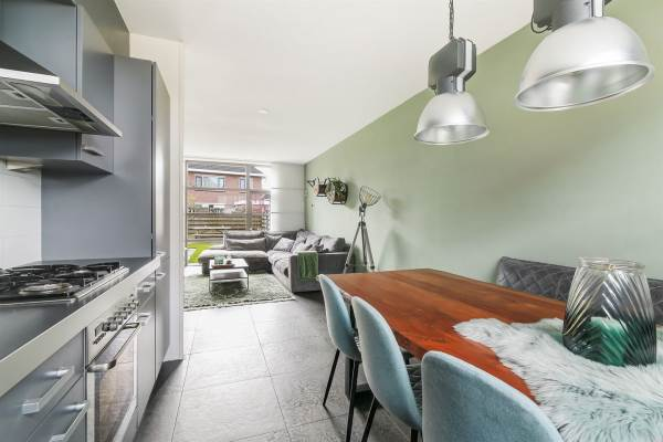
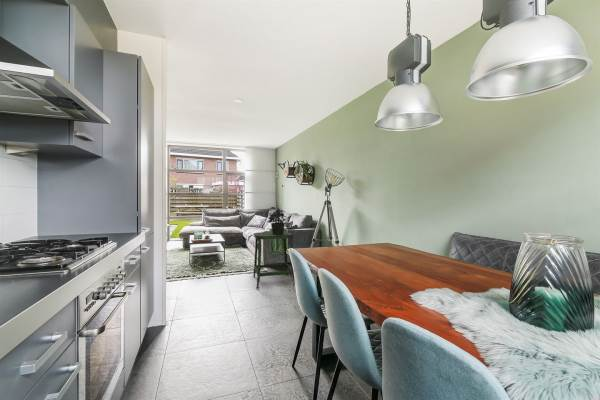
+ stool (273, 264)
+ potted plant (277, 220)
